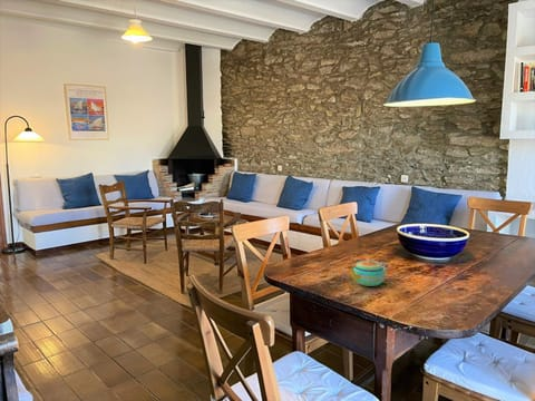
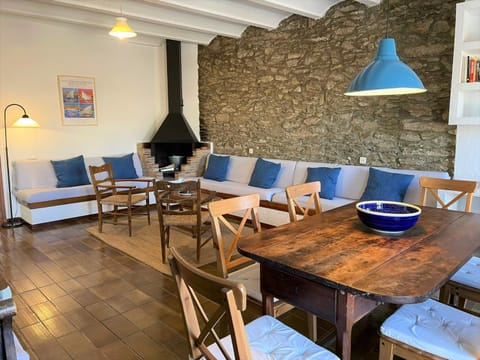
- teapot (367, 271)
